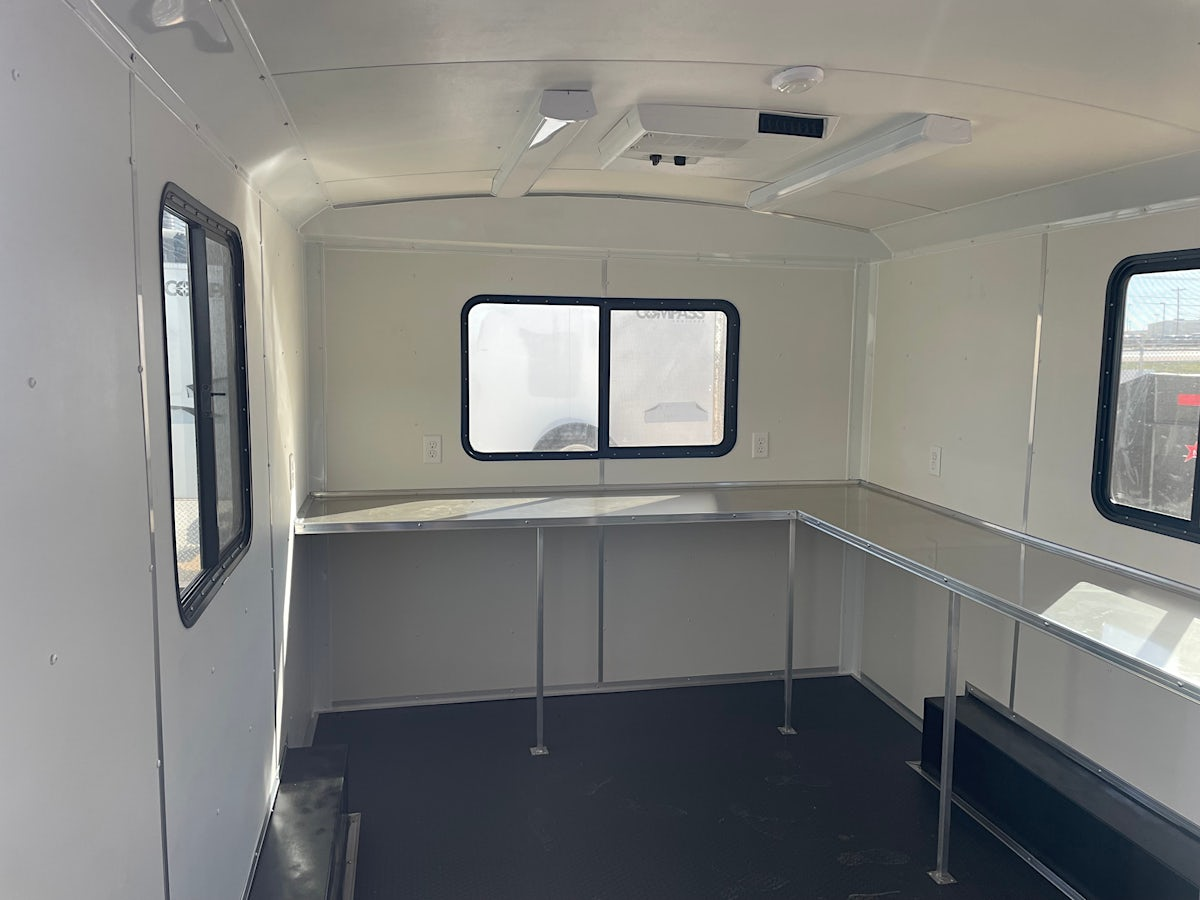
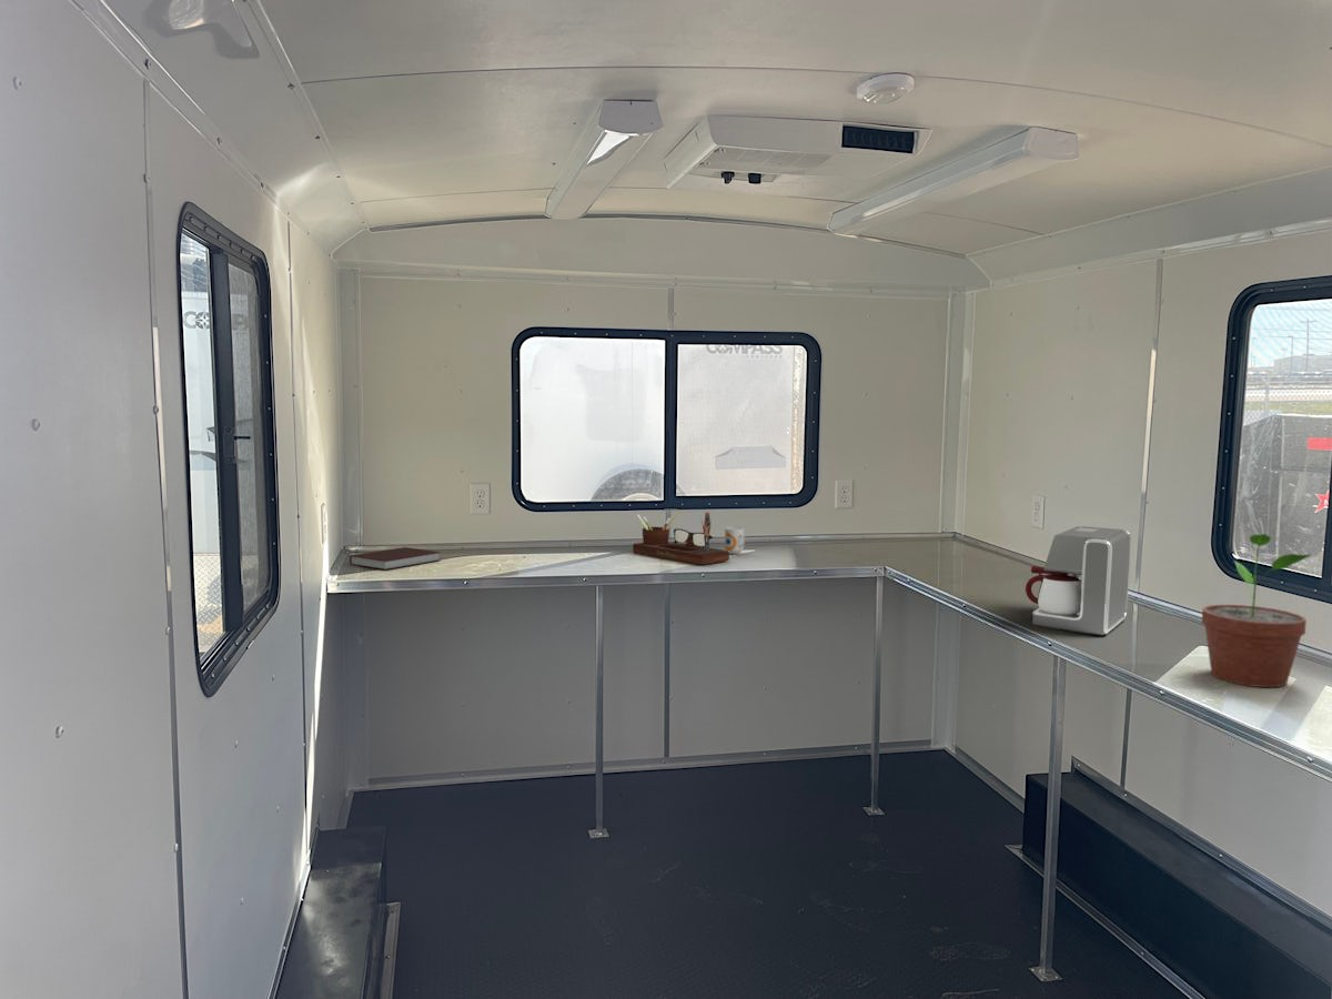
+ mug (734, 541)
+ notebook (395, 557)
+ desk organizer (677, 532)
+ potted plant (1253, 604)
+ coffee maker (1083, 577)
